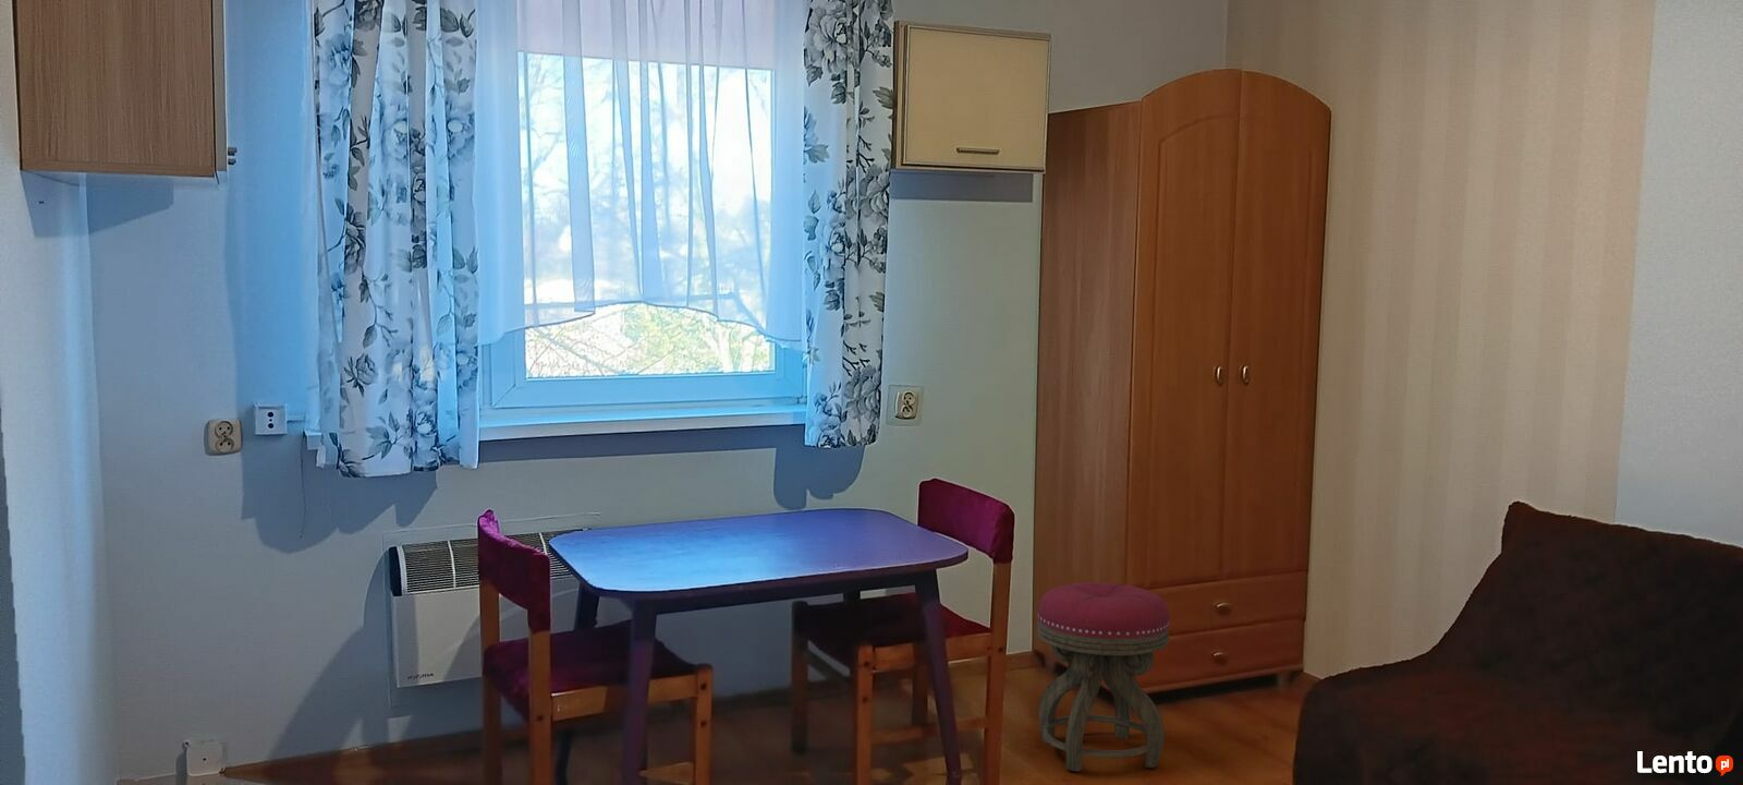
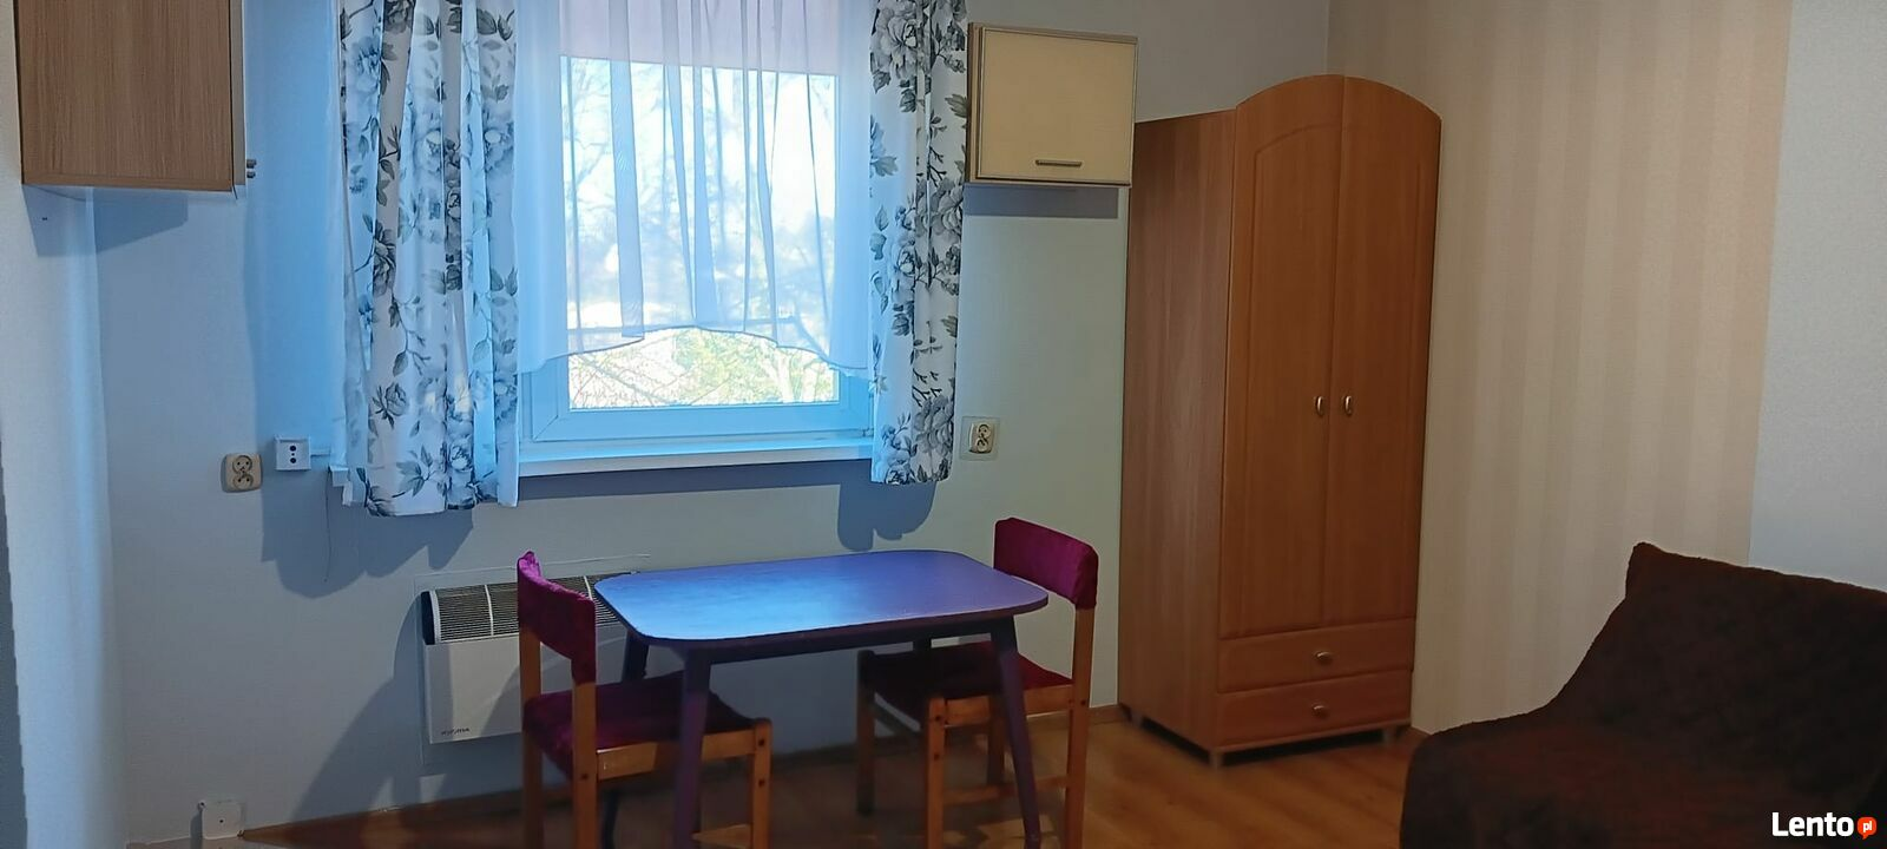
- stool (1100, 672)
